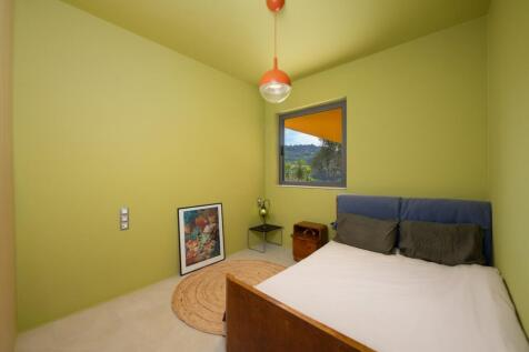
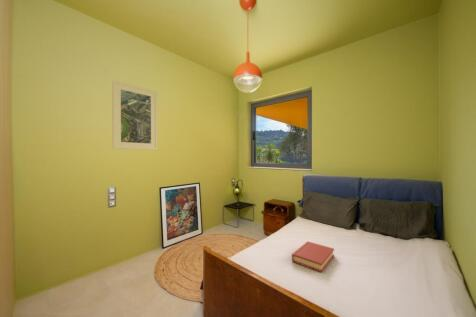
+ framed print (136, 117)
+ hardback book (313, 254)
